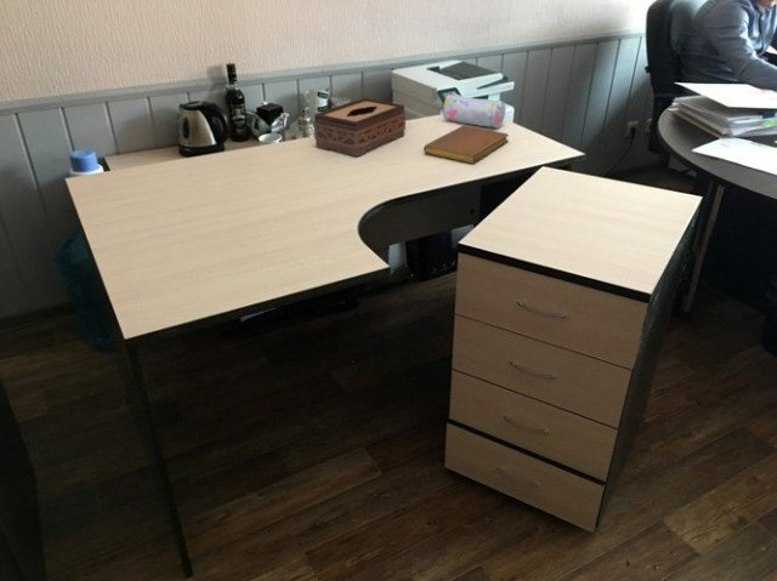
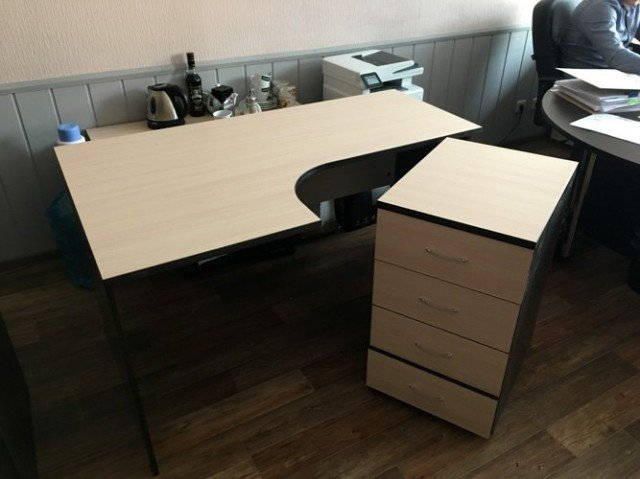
- pencil case (473, 109)
- tissue box (361, 125)
- notebook (466, 143)
